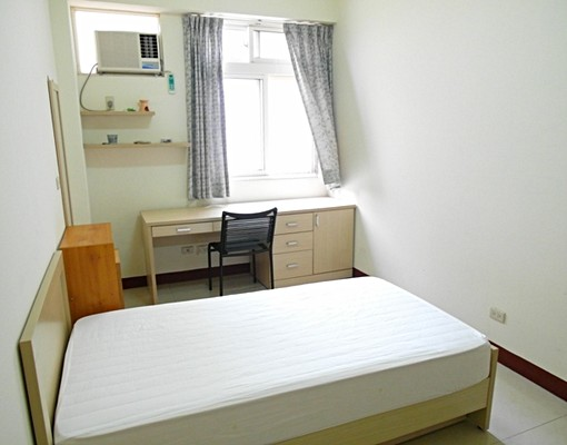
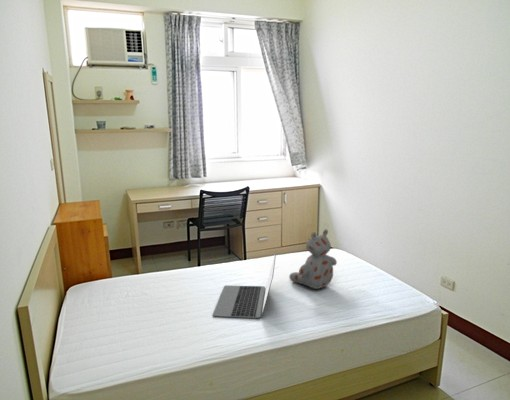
+ laptop (246, 286)
+ stuffed bear (312, 256)
